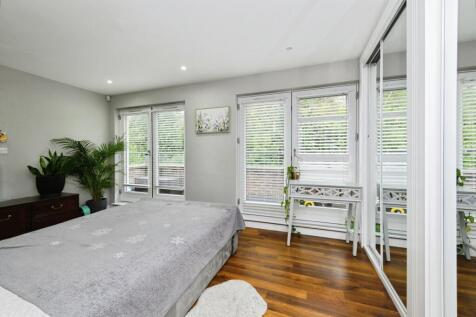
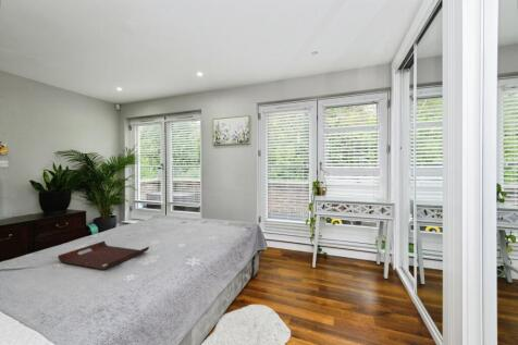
+ serving tray (106, 254)
